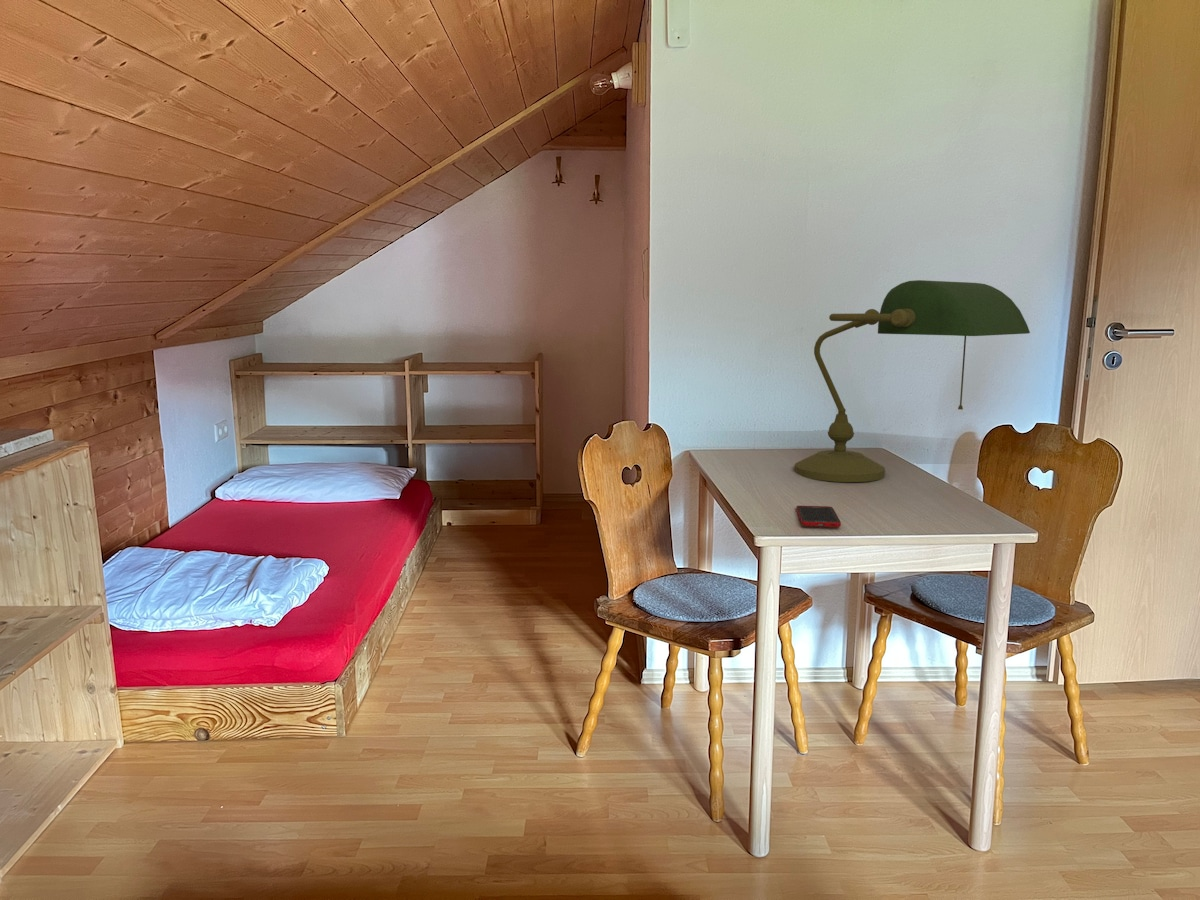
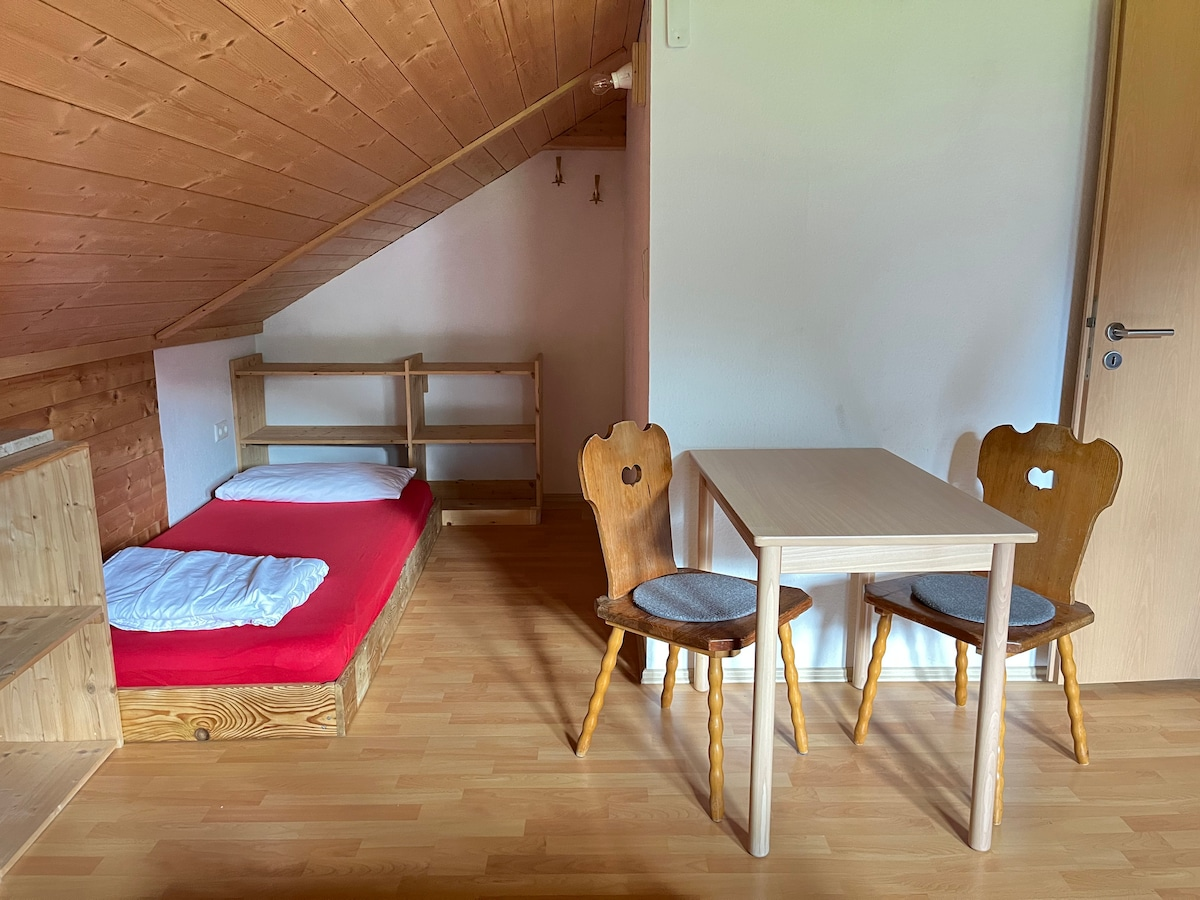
- cell phone (817, 516)
- desk lamp (893, 333)
